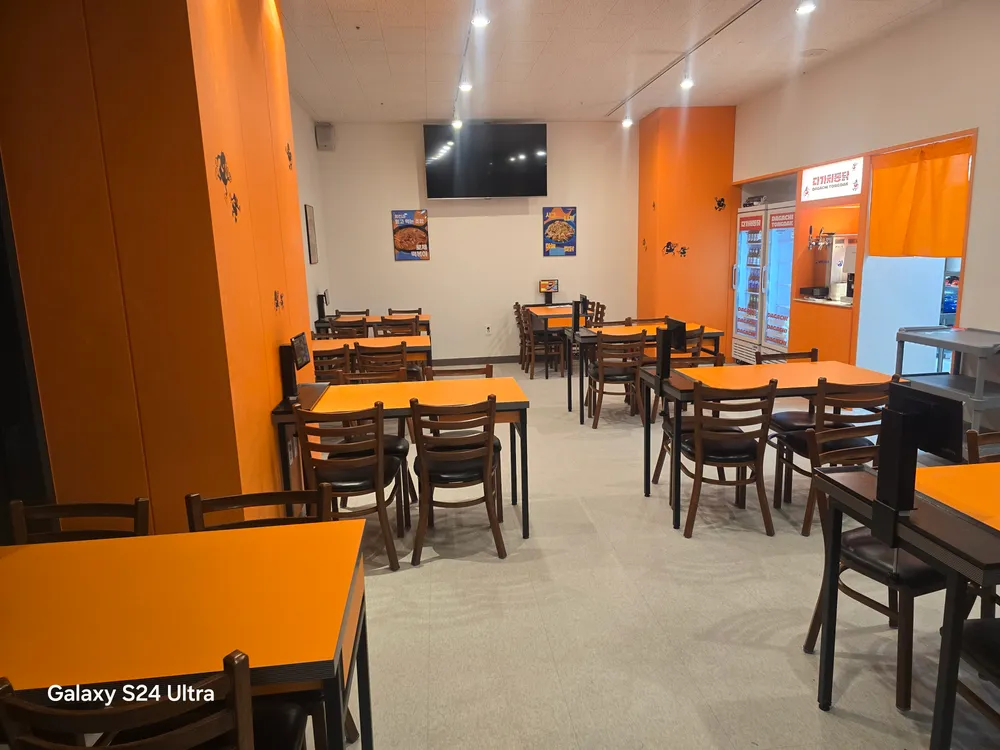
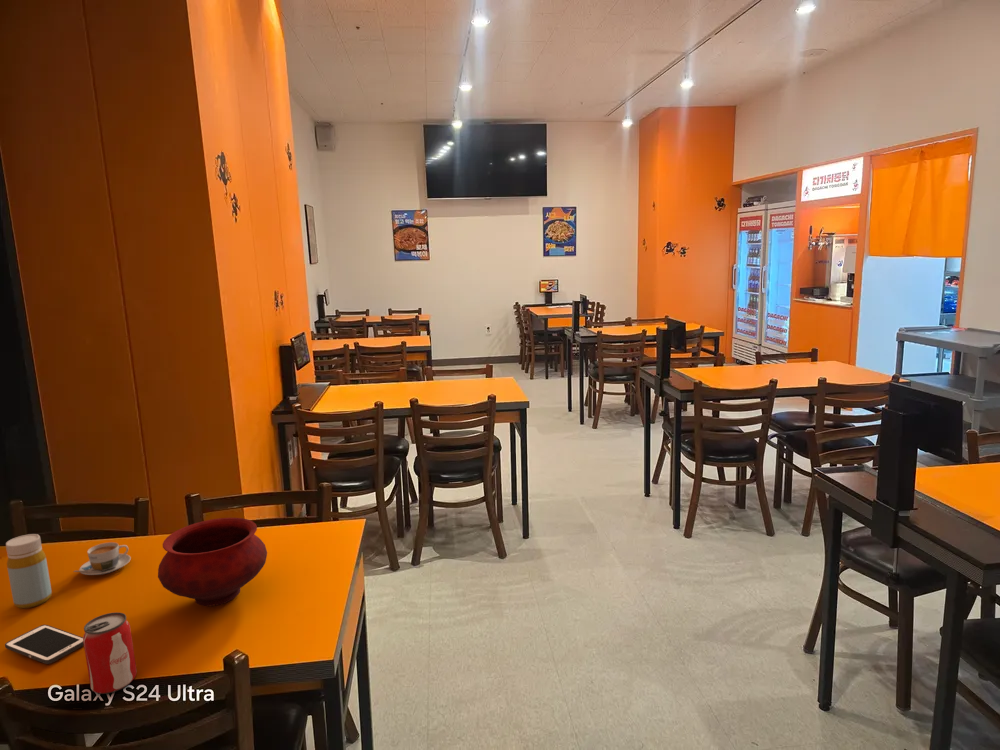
+ beverage can (109, 652)
+ bowl (214, 566)
+ coffee cup (105, 557)
+ cell phone (46, 643)
+ bottle (28, 570)
